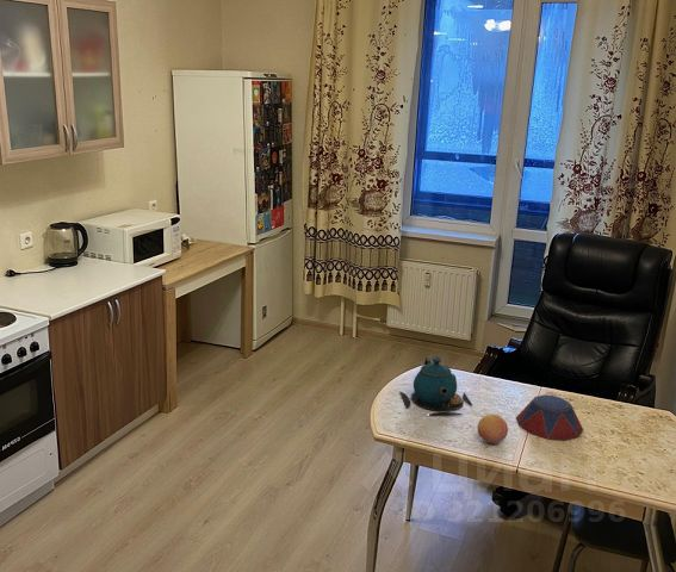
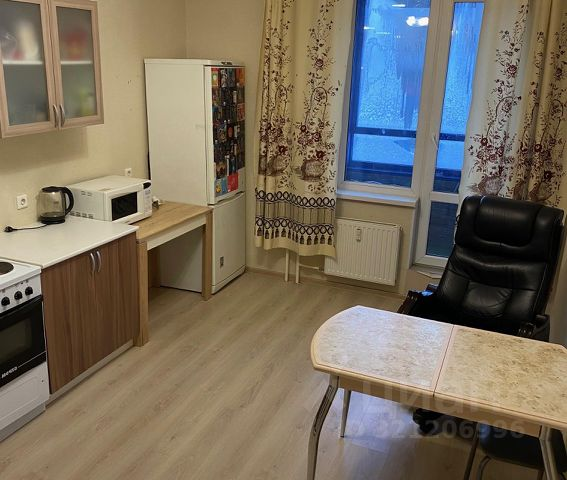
- bowl (550, 412)
- teapot (436, 378)
- fruit (492, 428)
